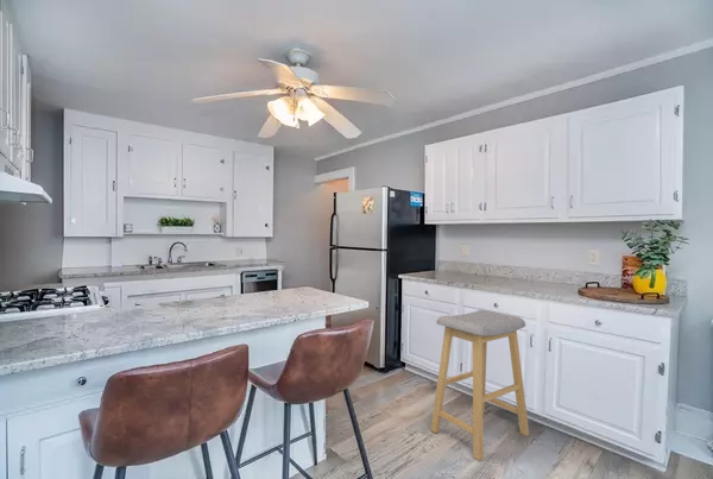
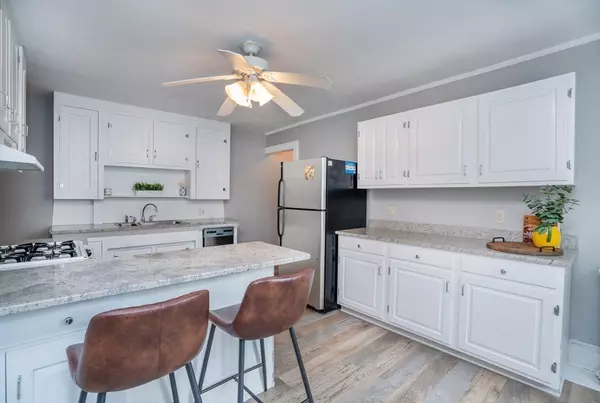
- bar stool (480, 374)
